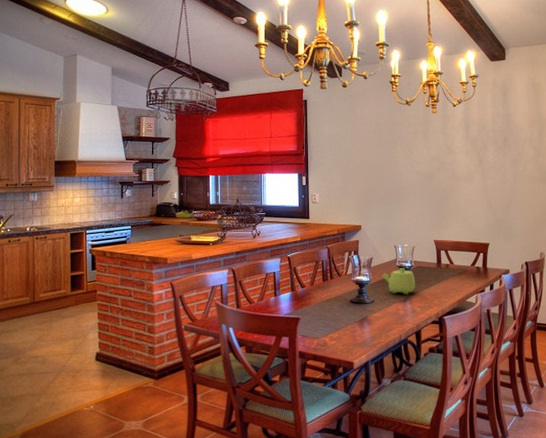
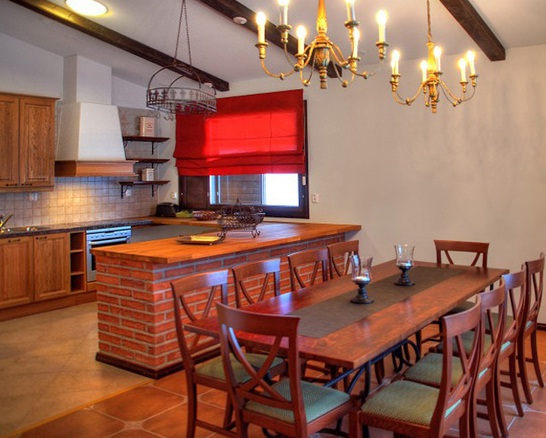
- teapot (398, 279)
